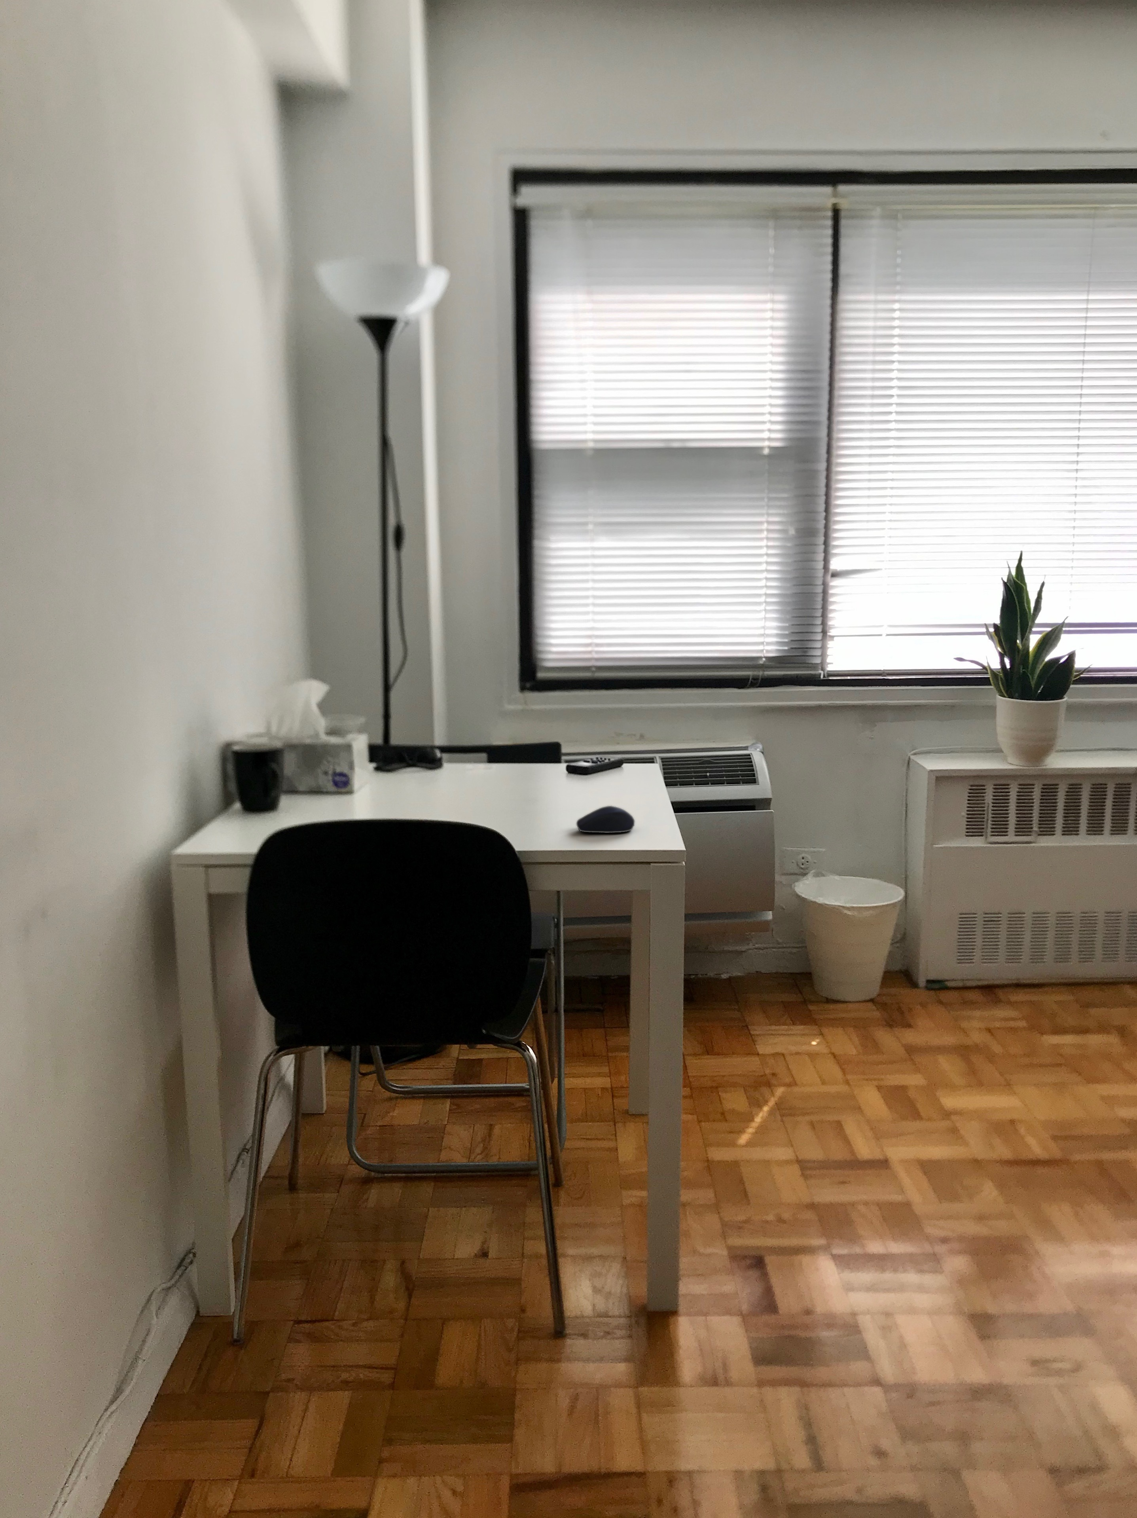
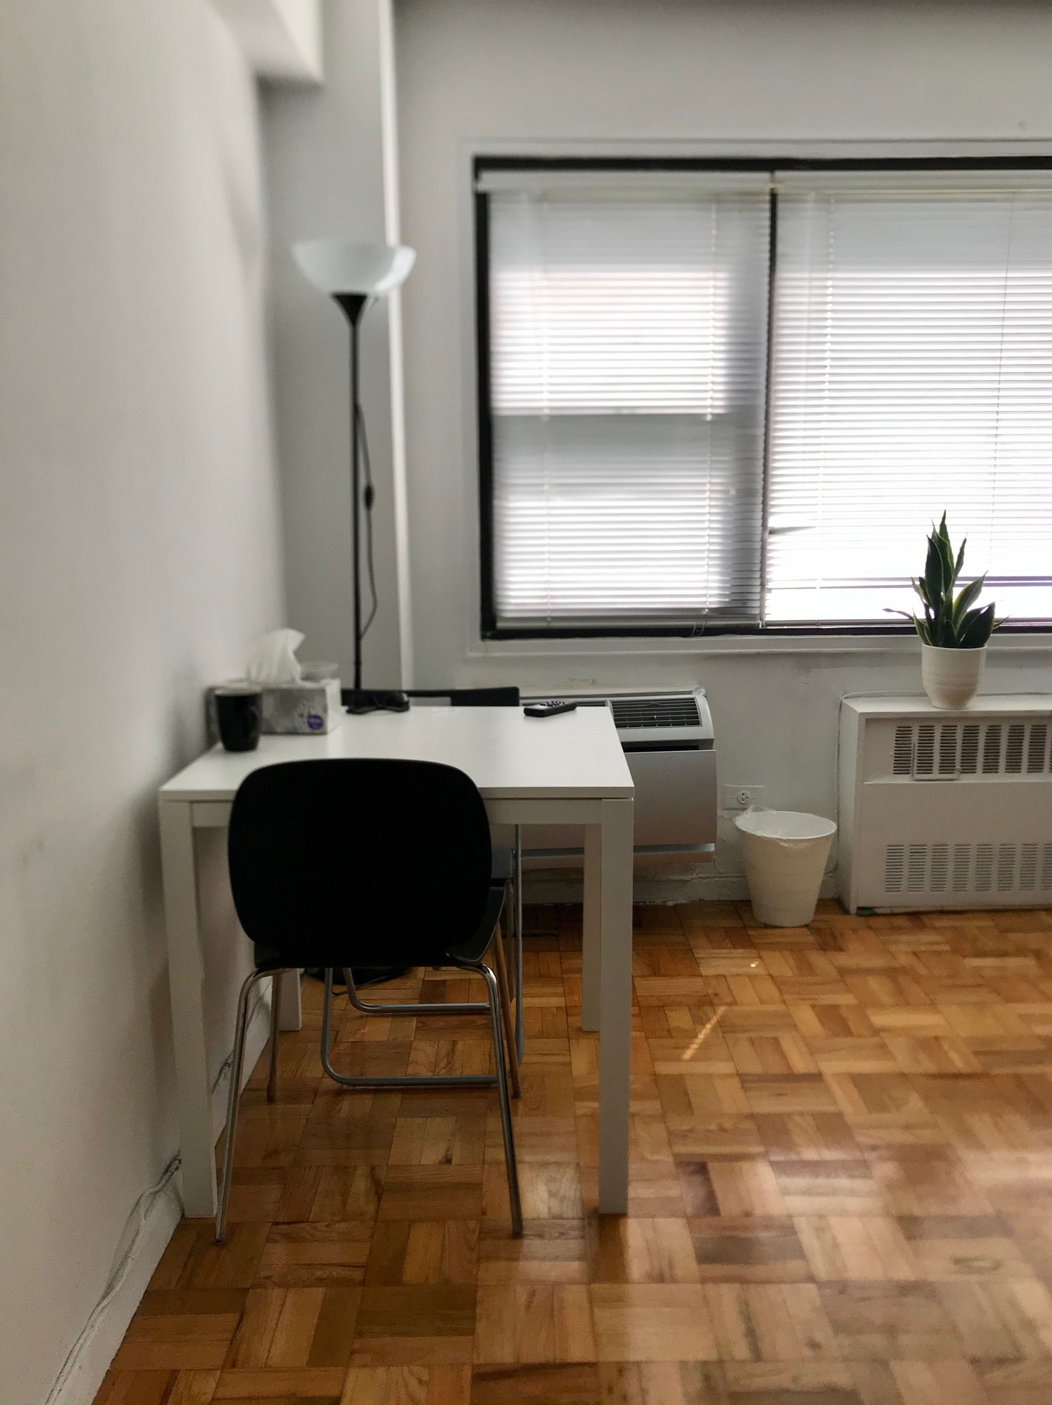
- computer mouse (606, 817)
